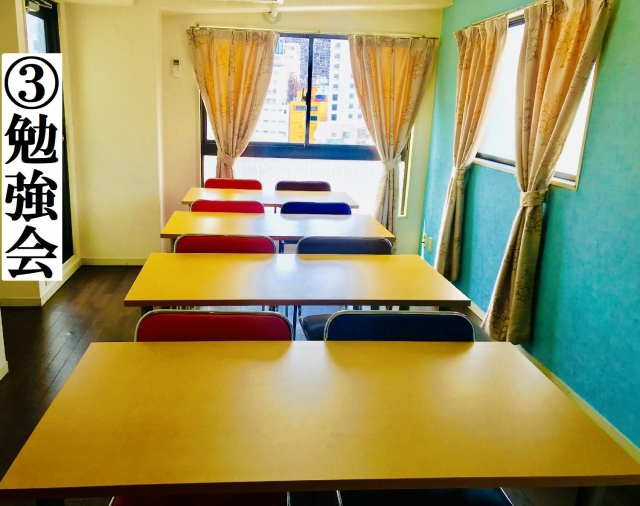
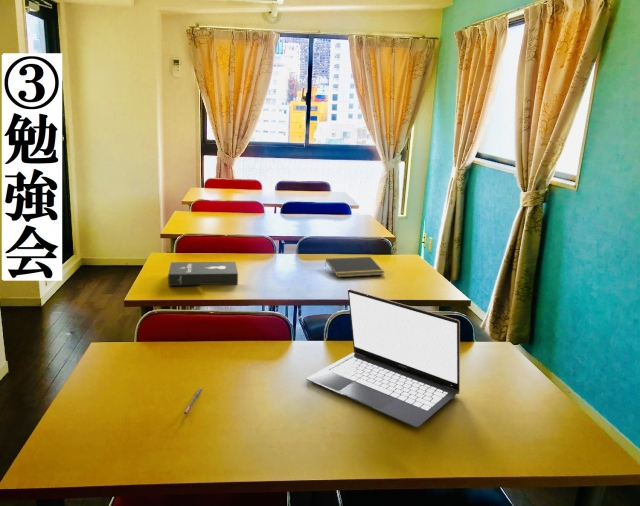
+ notepad (354, 266)
+ laptop (384, 348)
+ pen (193, 399)
+ booklet (203, 273)
